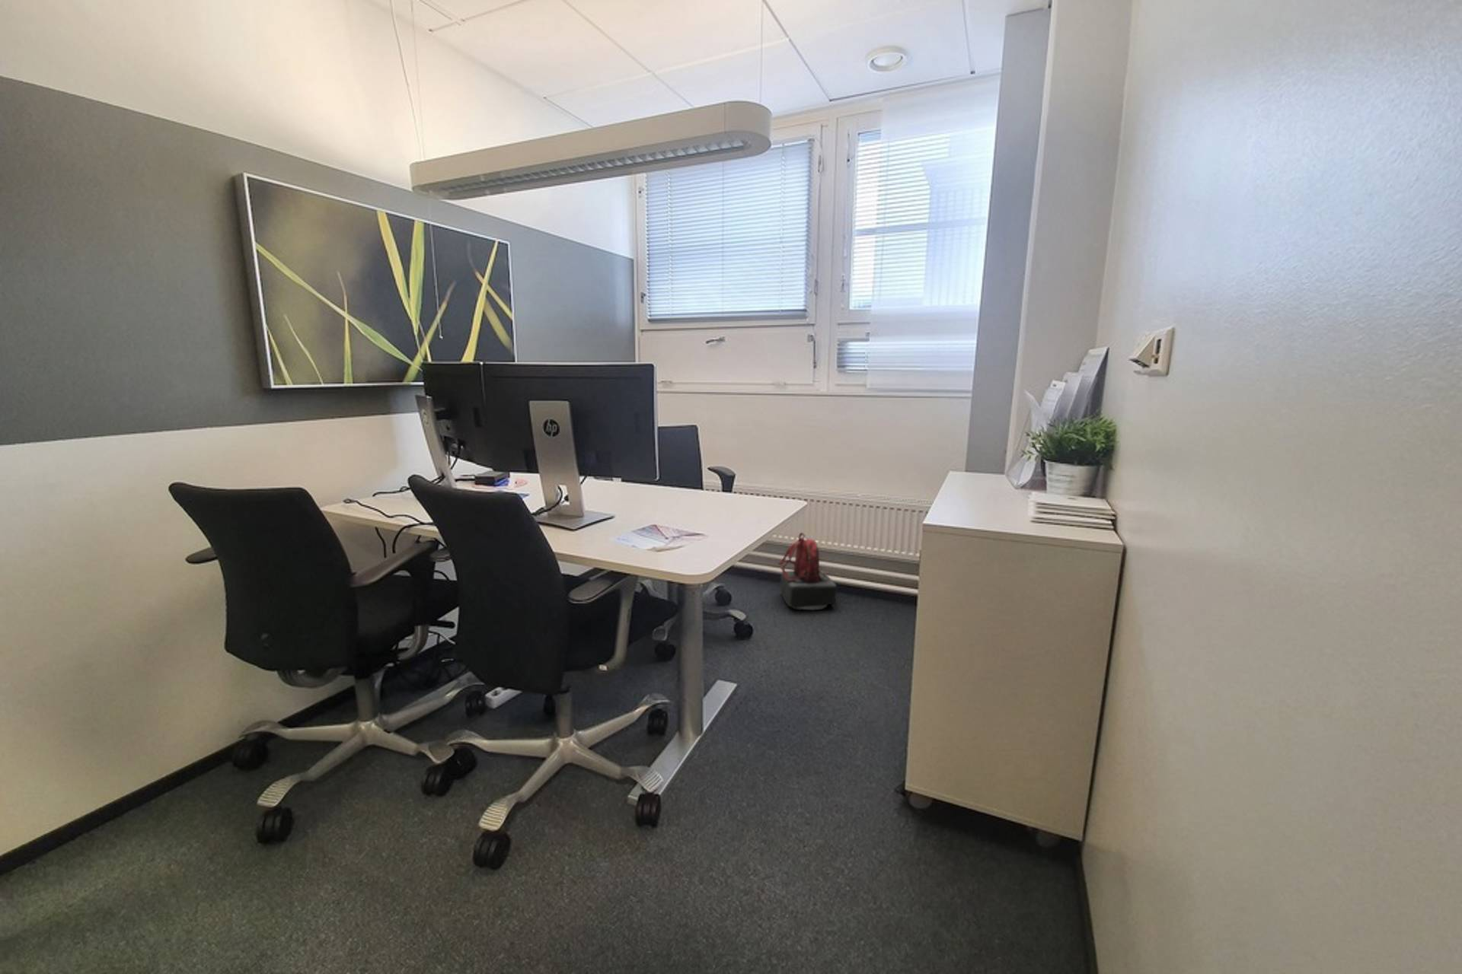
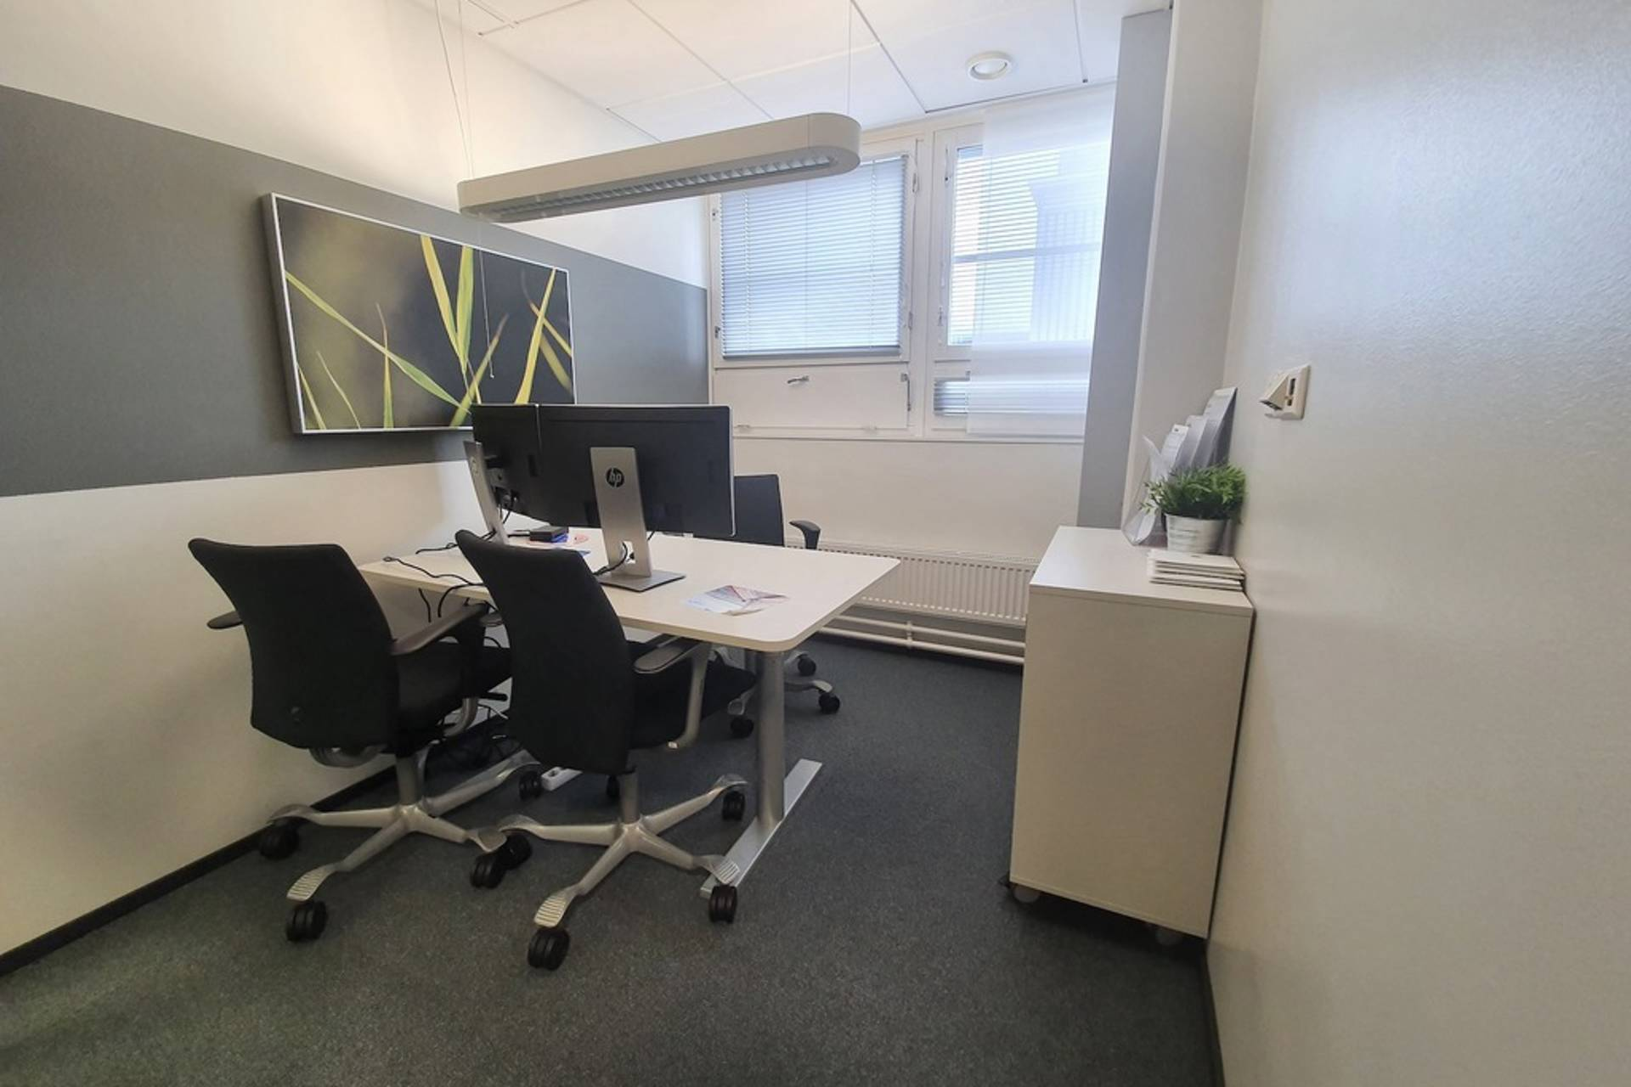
- backpack (808, 567)
